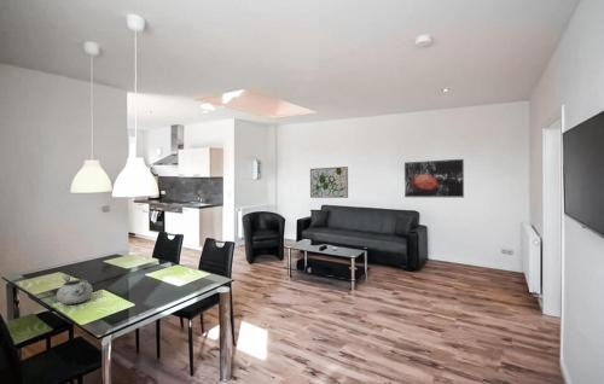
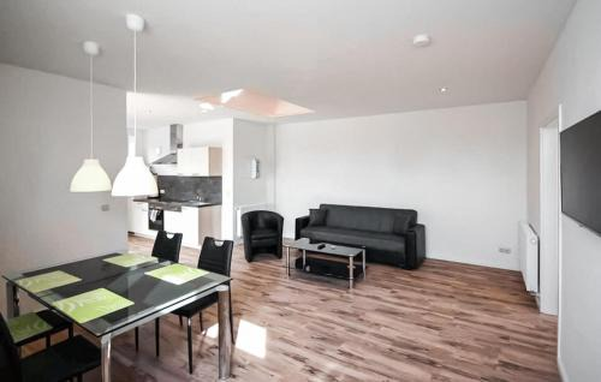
- wall art (432, 179)
- wall art (327, 182)
- decorative bowl (75, 290)
